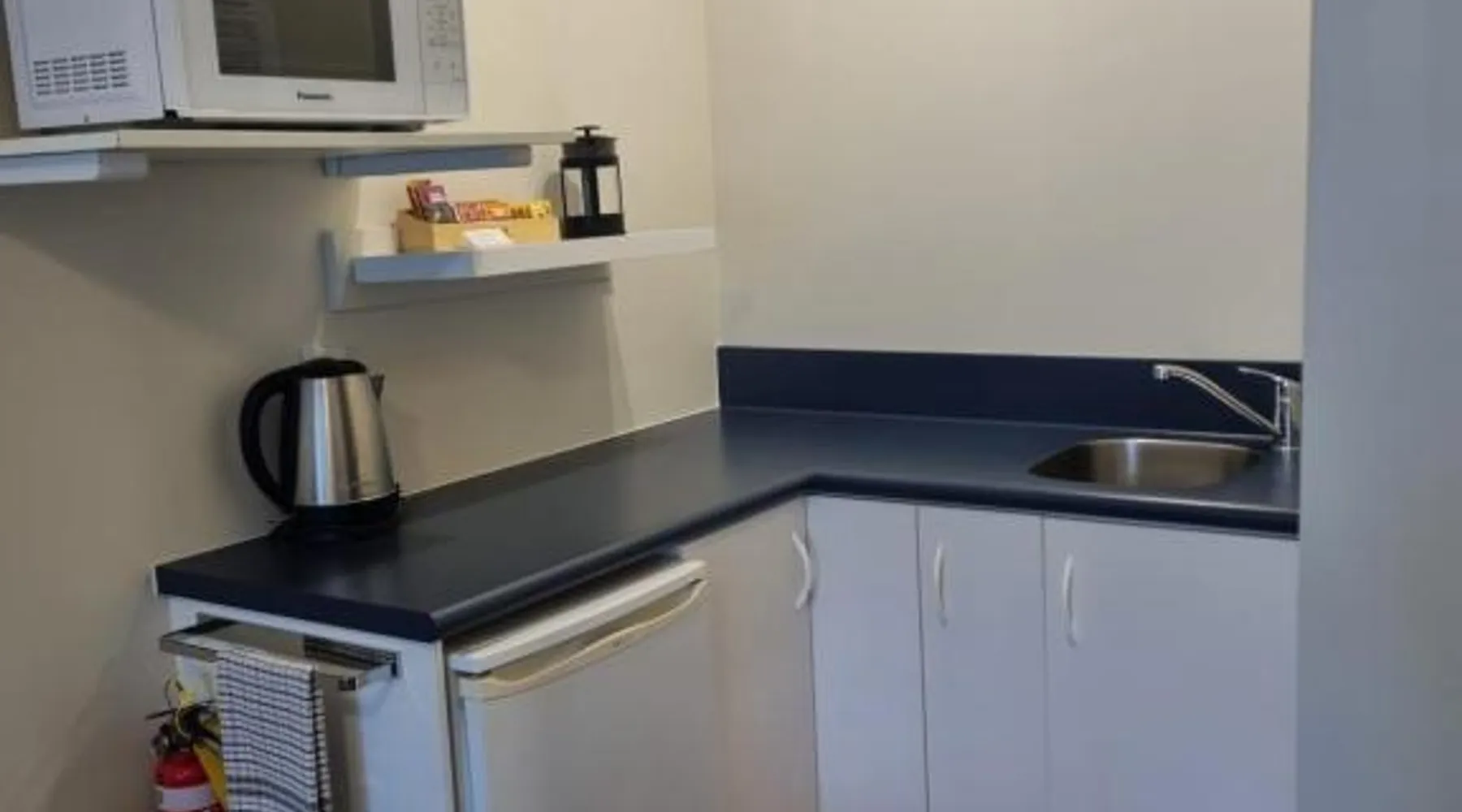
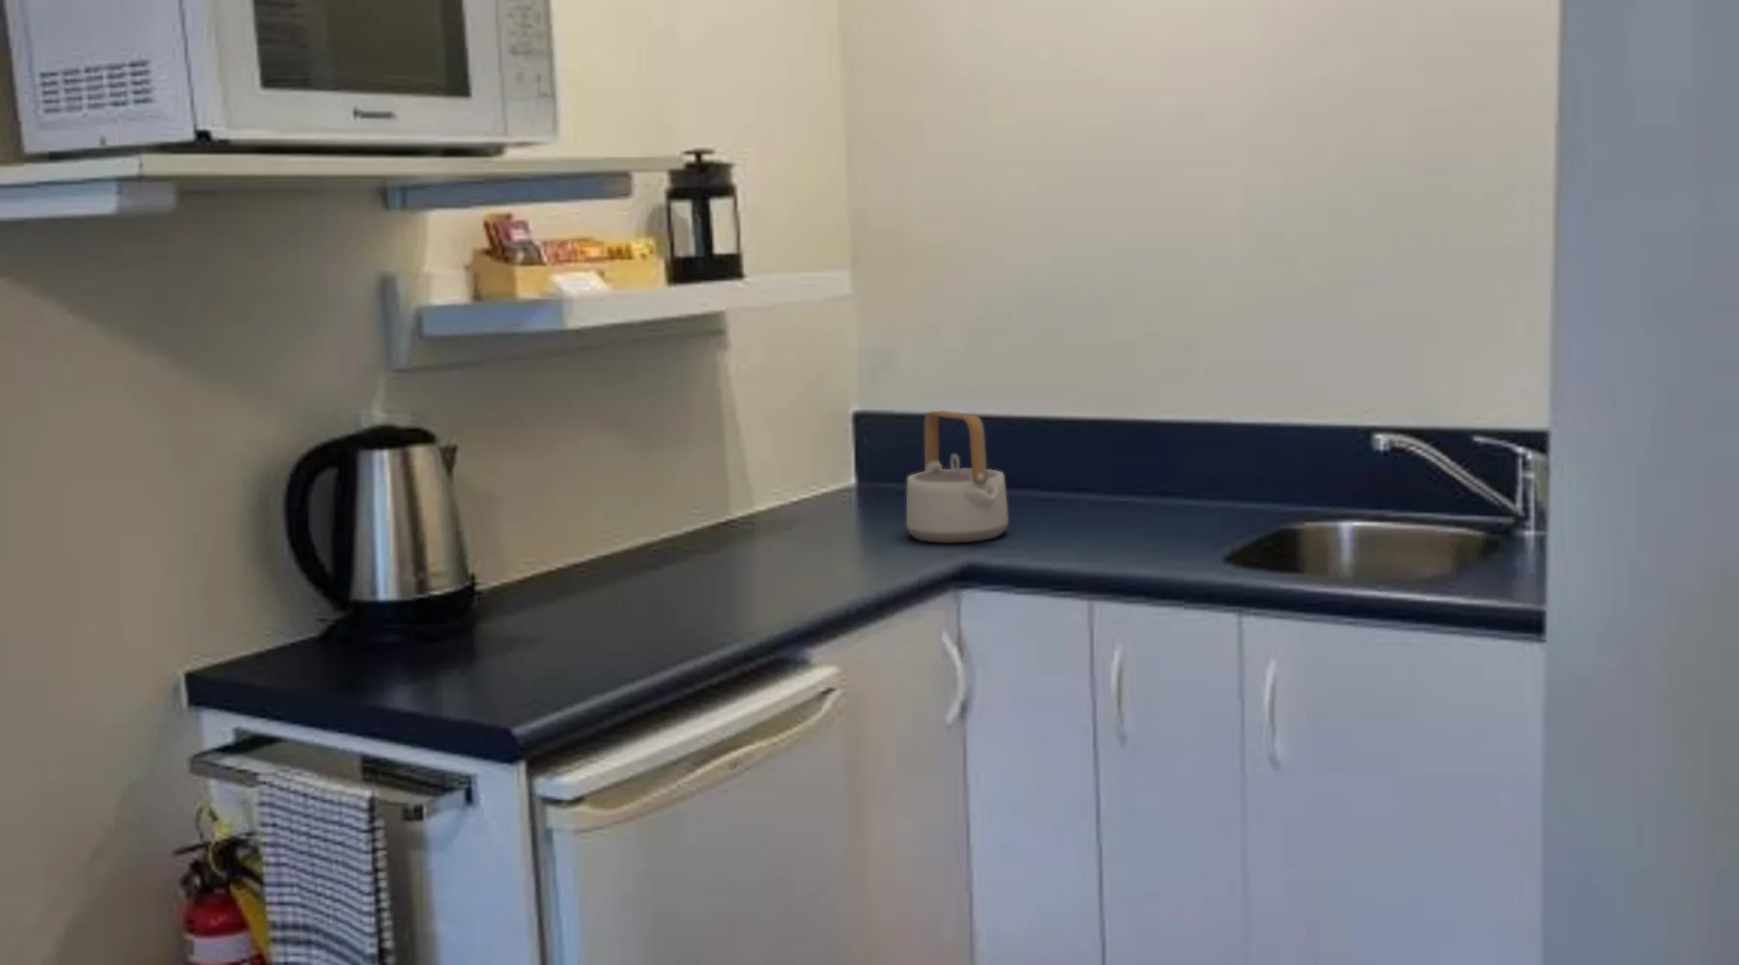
+ teapot (960, 475)
